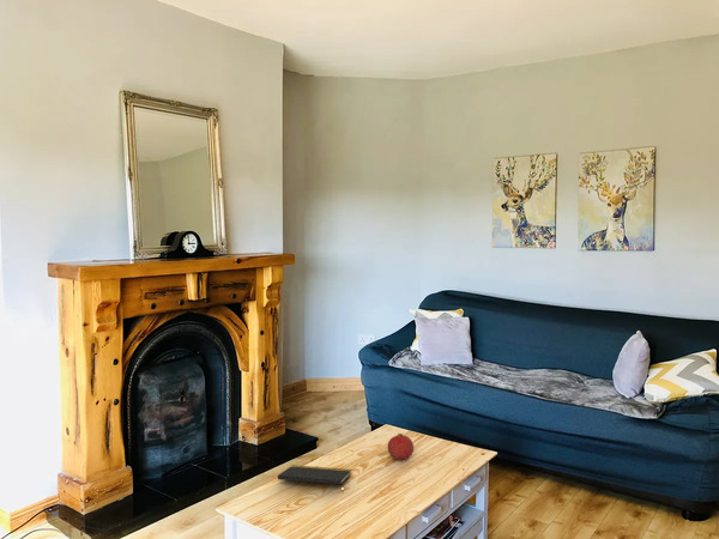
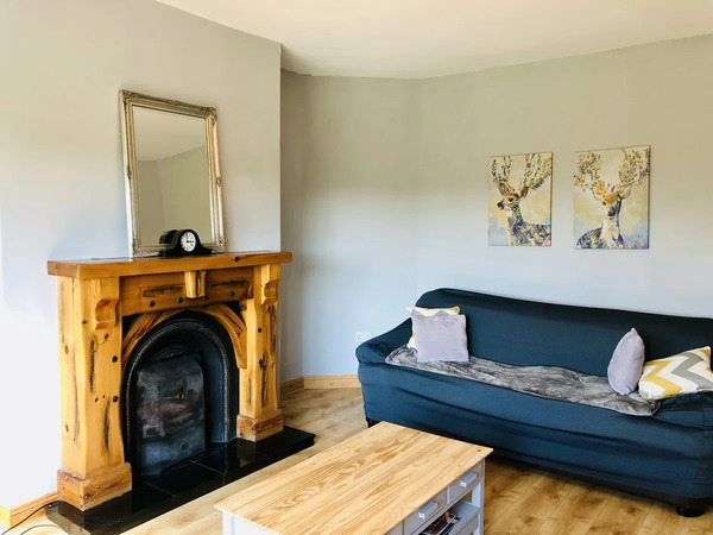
- notepad (315, 474)
- fruit (400, 446)
